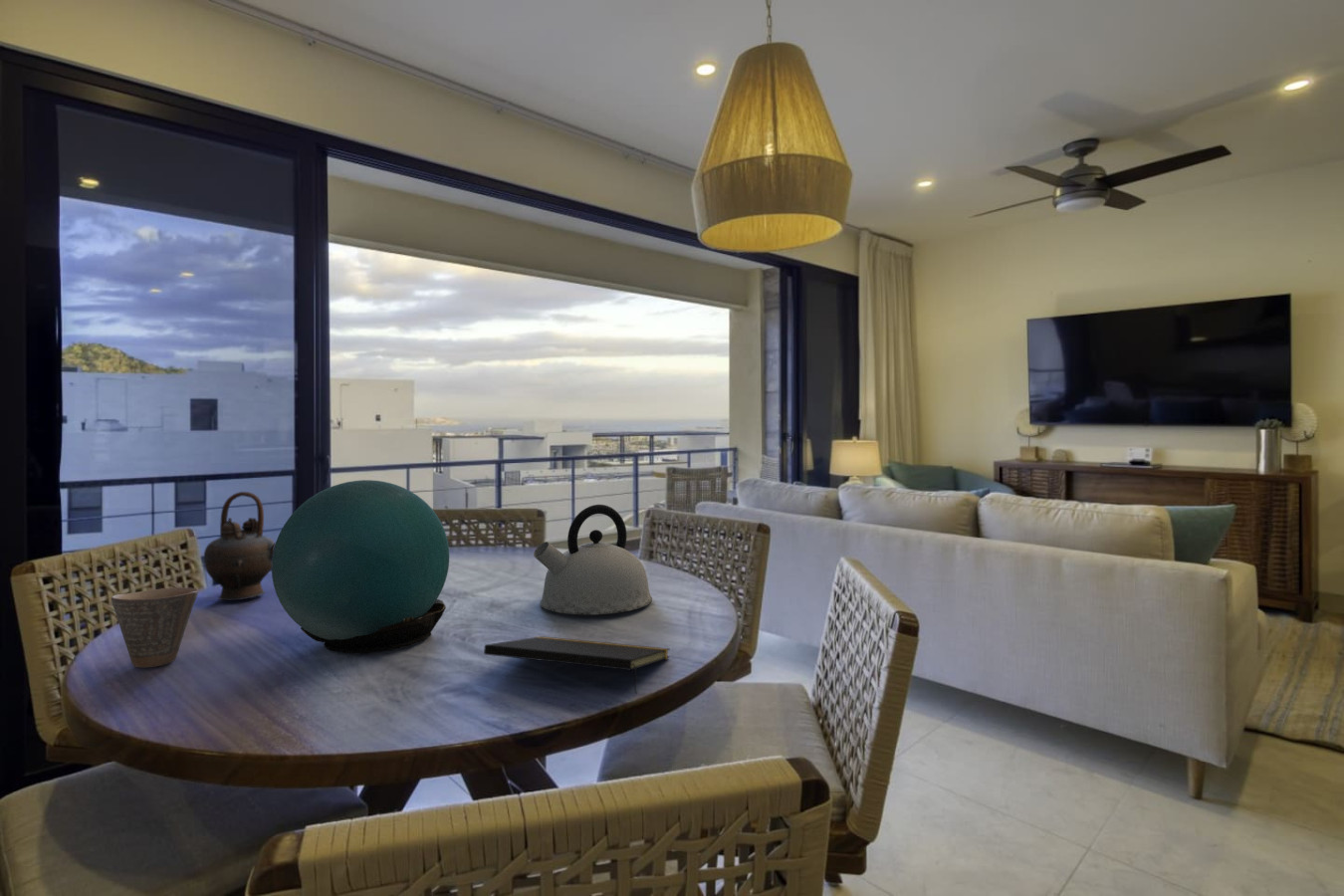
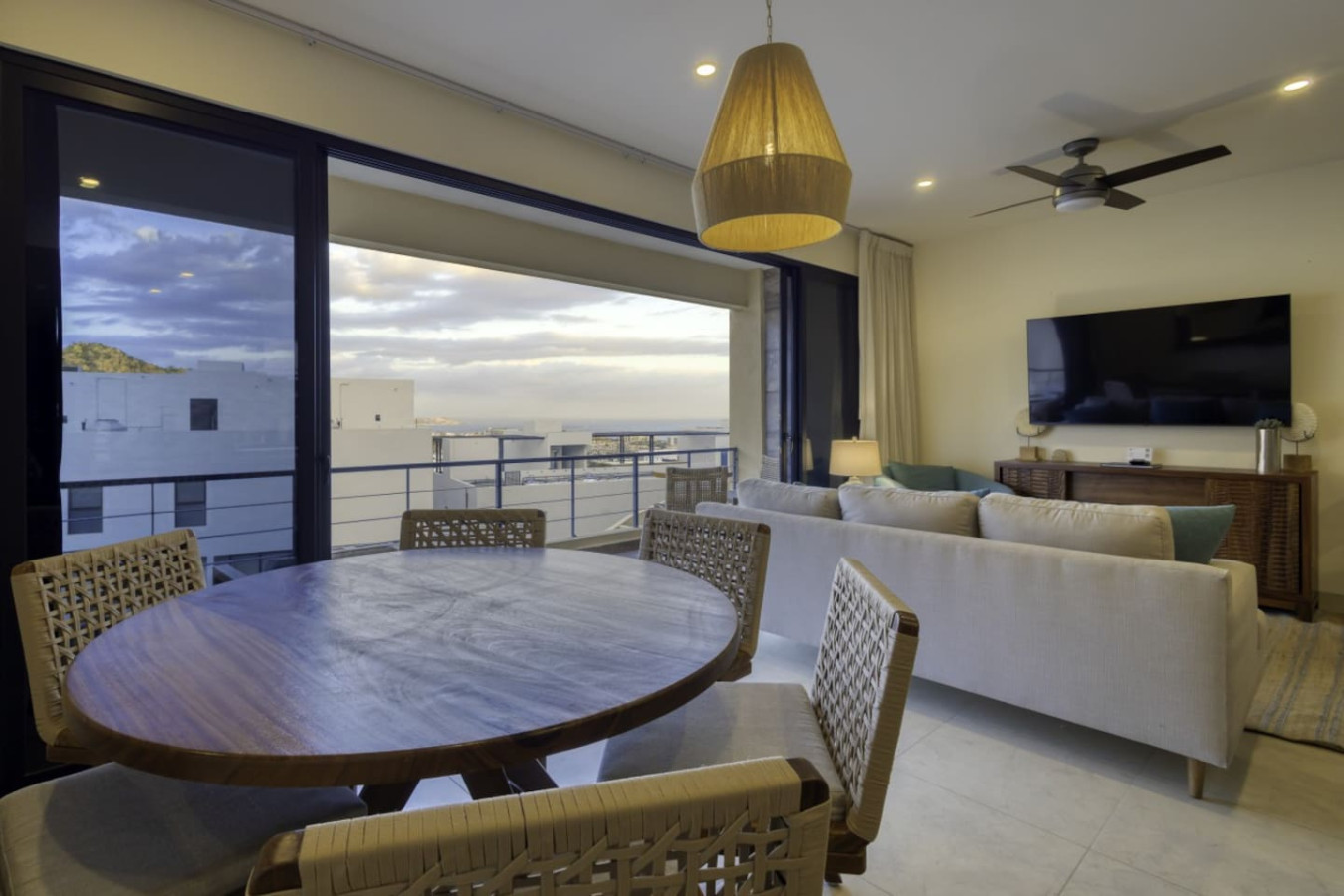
- kettle (591, 554)
- teapot (247, 545)
- decorative orb (364, 560)
- cup (156, 626)
- notepad (580, 651)
